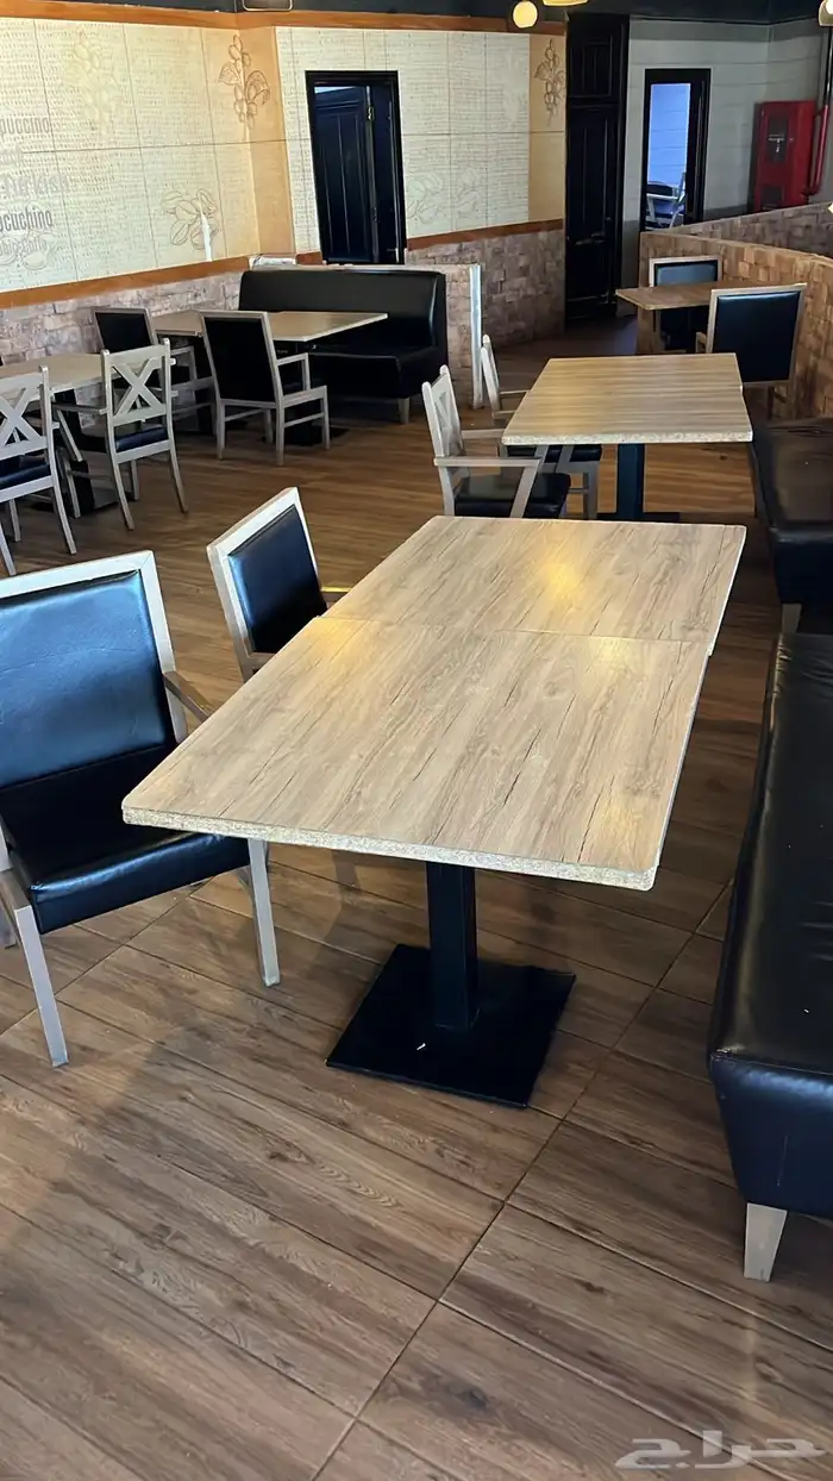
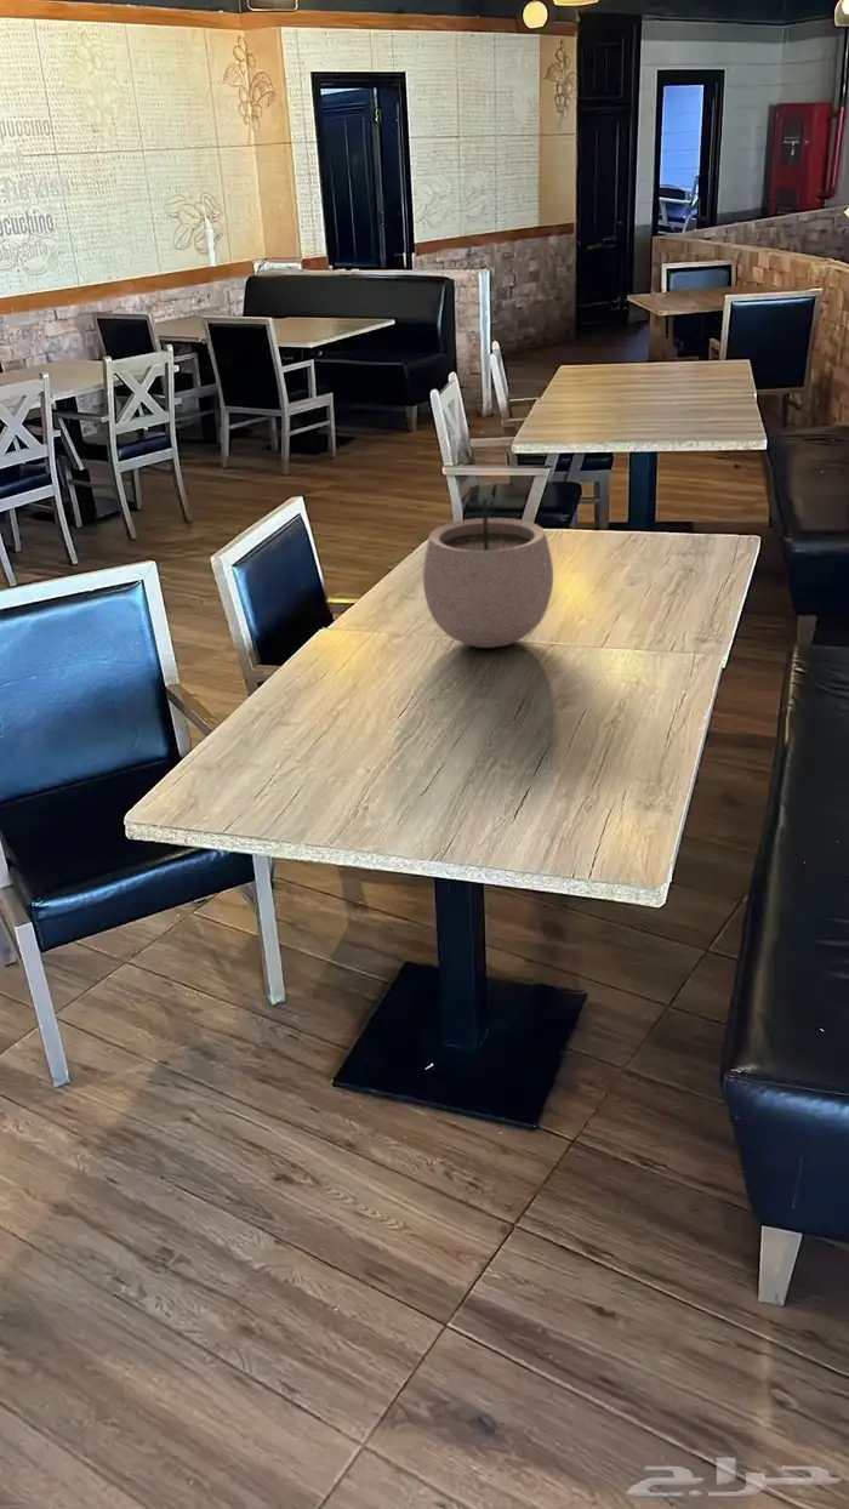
+ plant pot (486, 564)
